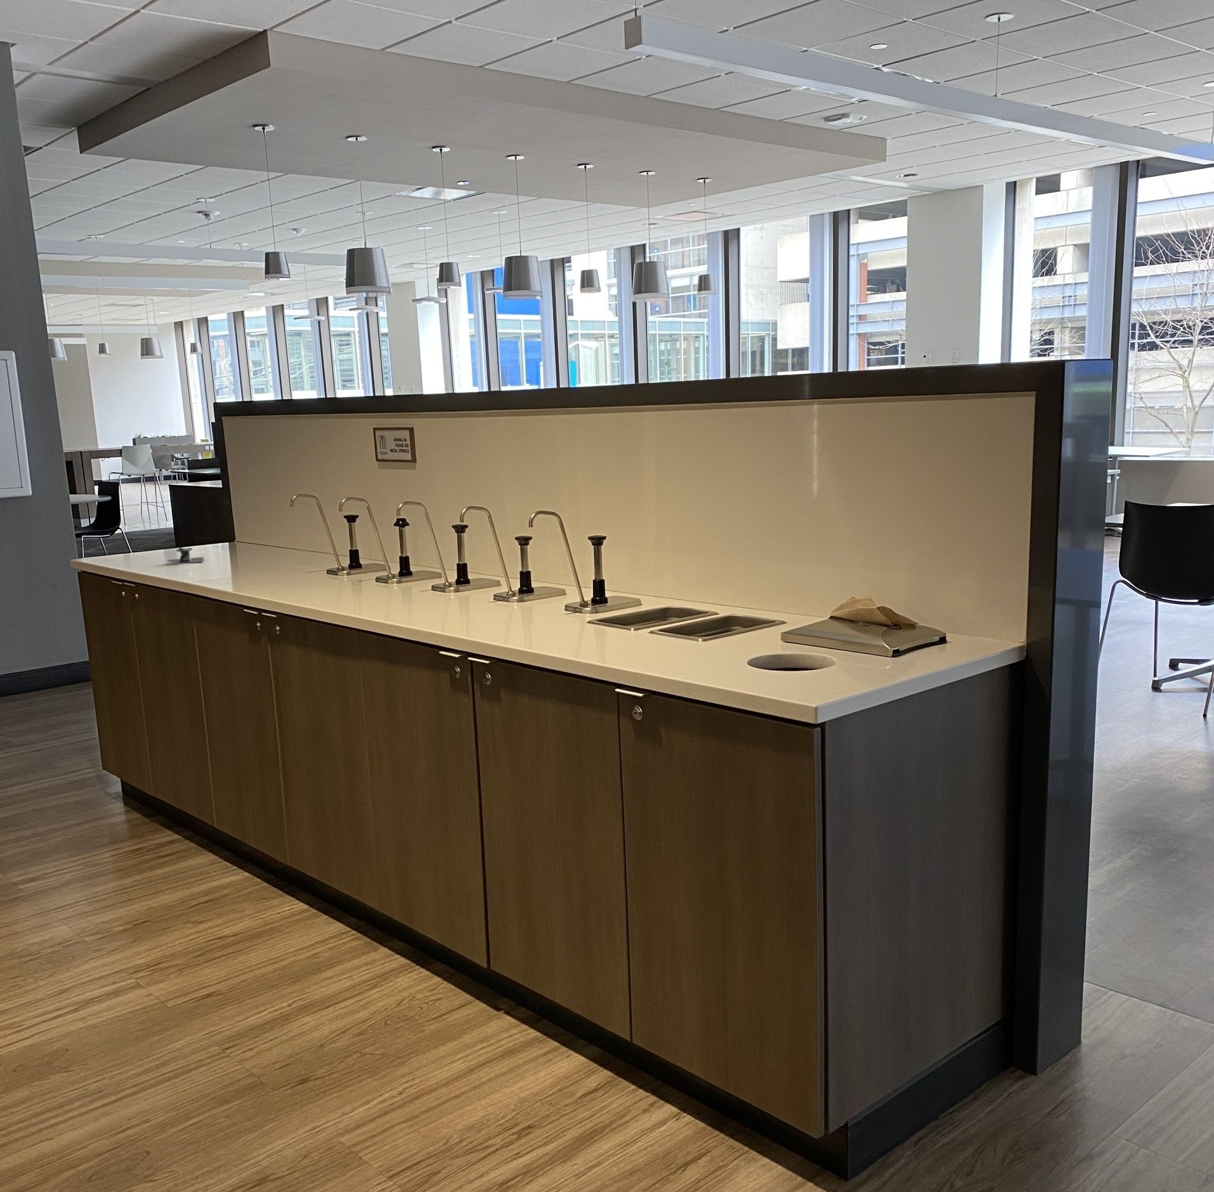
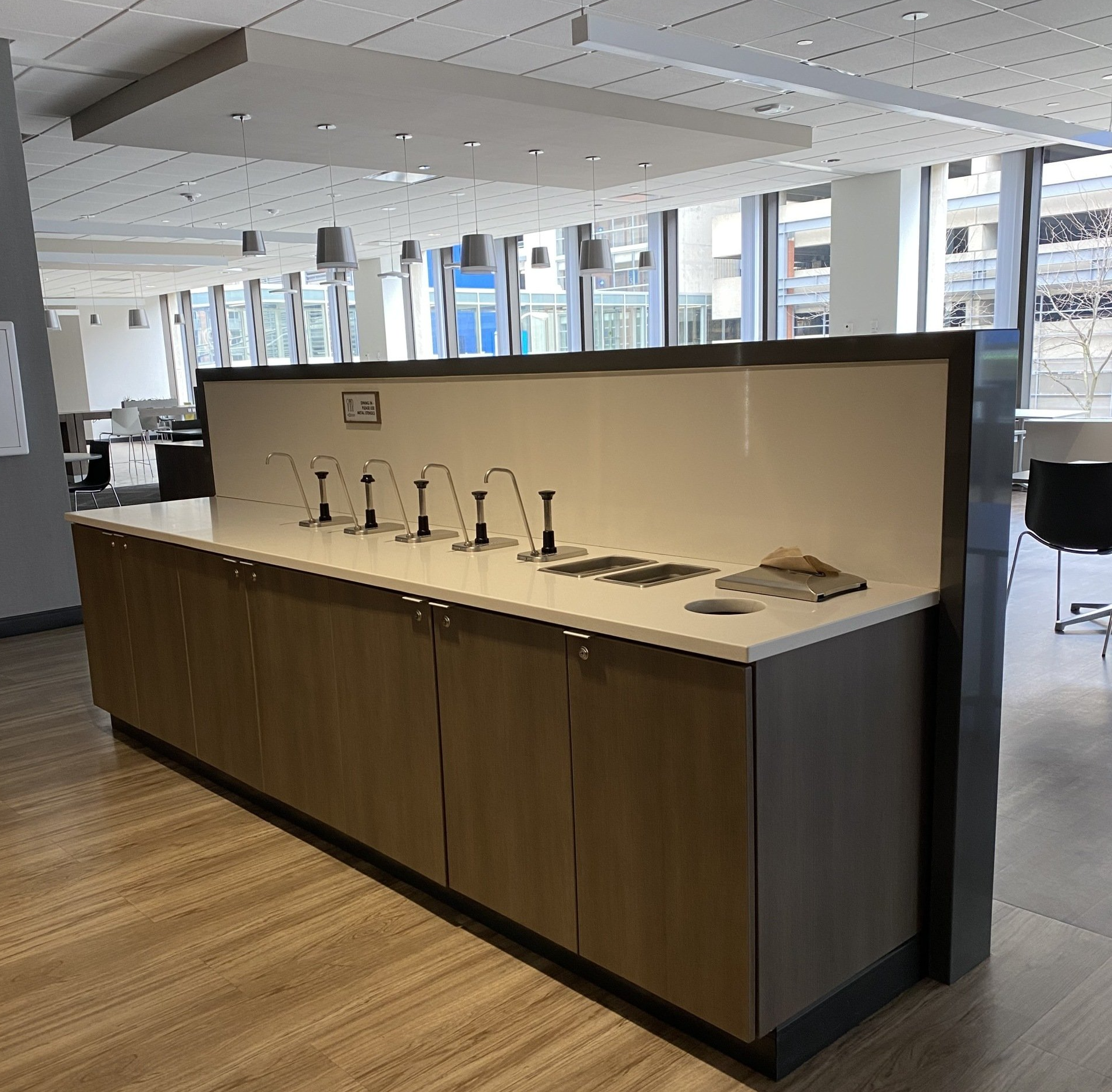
- architectural model (185, 553)
